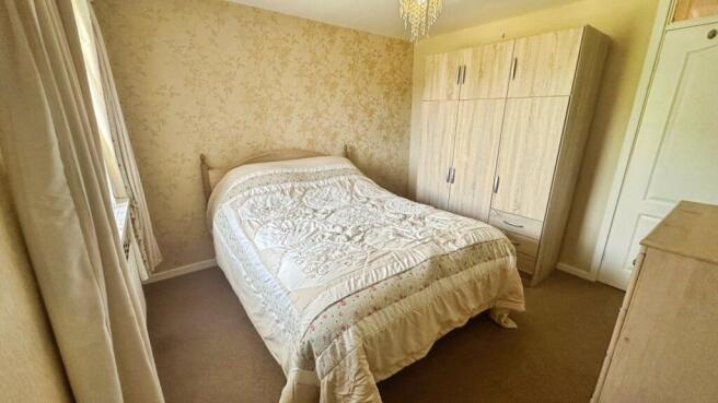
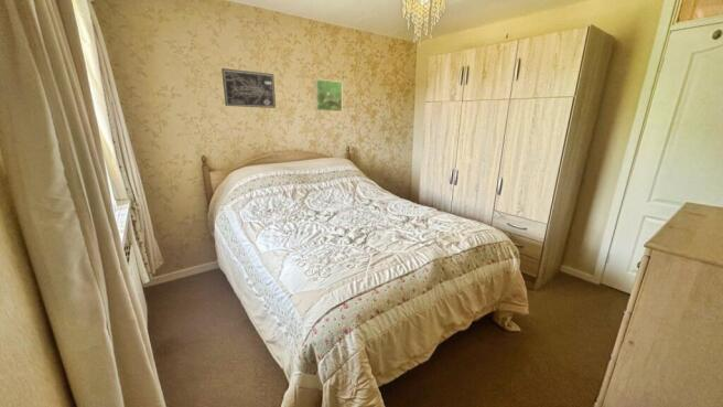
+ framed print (328, 96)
+ wall art (250, 89)
